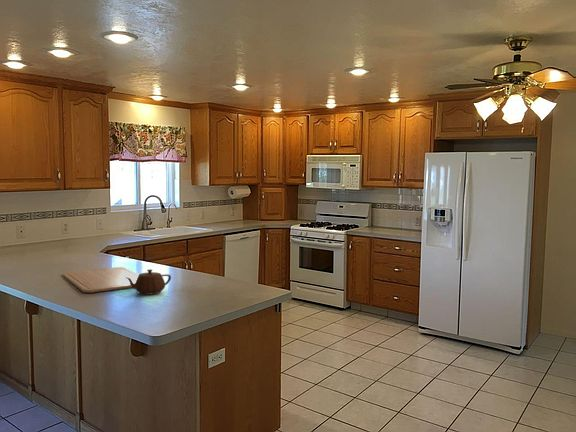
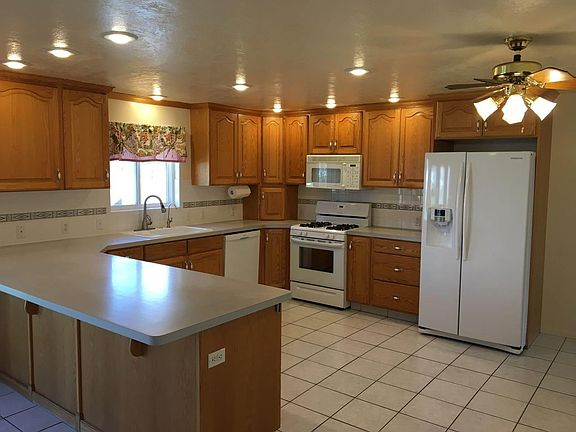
- teapot (148, 281)
- chopping board (106, 278)
